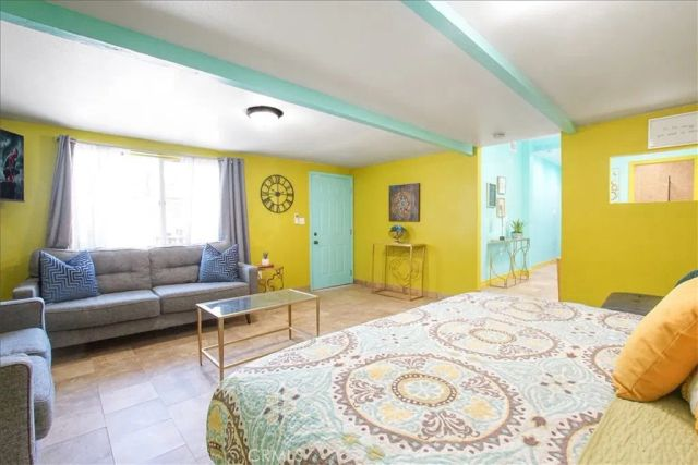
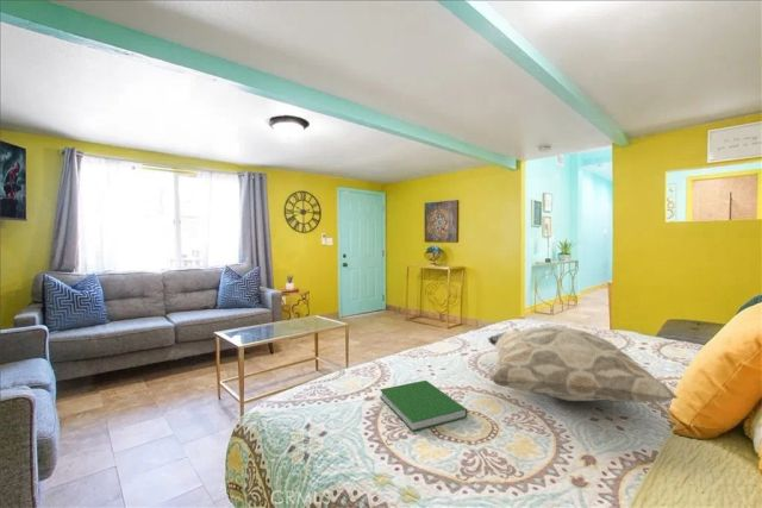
+ decorative pillow (560, 359)
+ hardcover book (420, 402)
